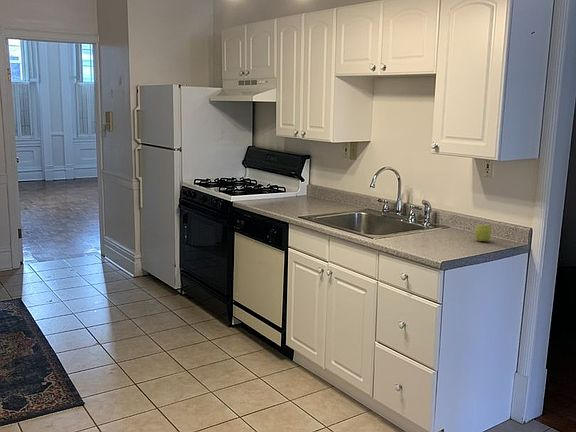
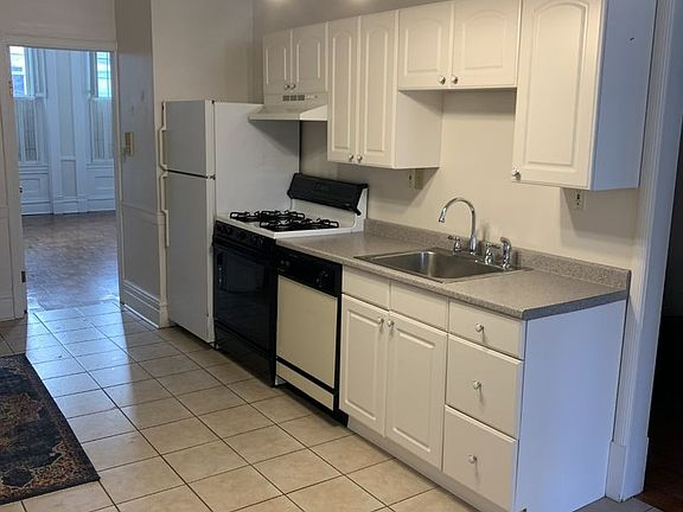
- apple (483, 232)
